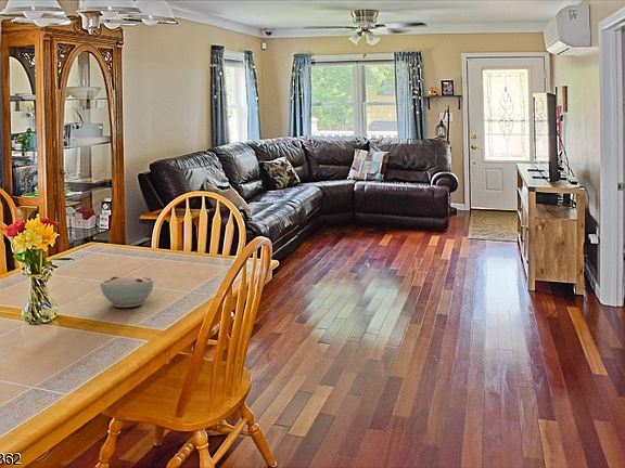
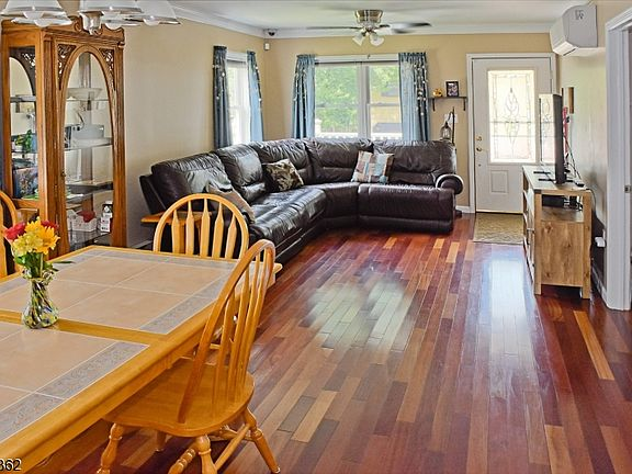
- bowl (127, 290)
